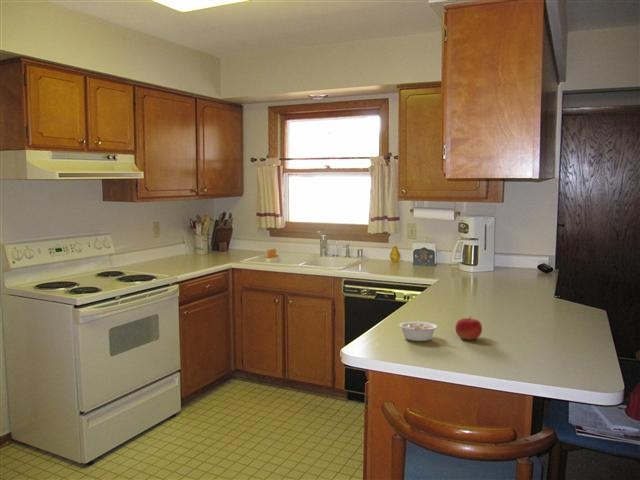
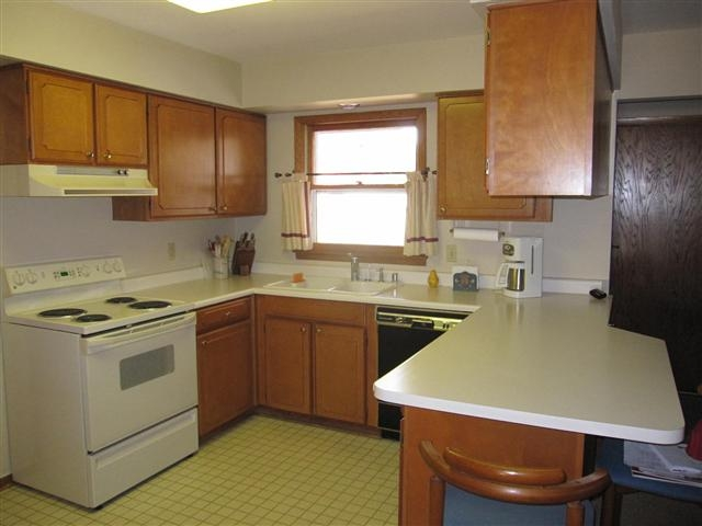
- fruit (468, 327)
- legume (419, 330)
